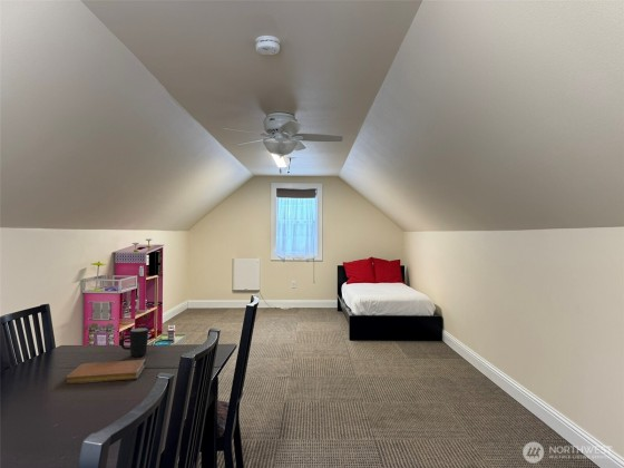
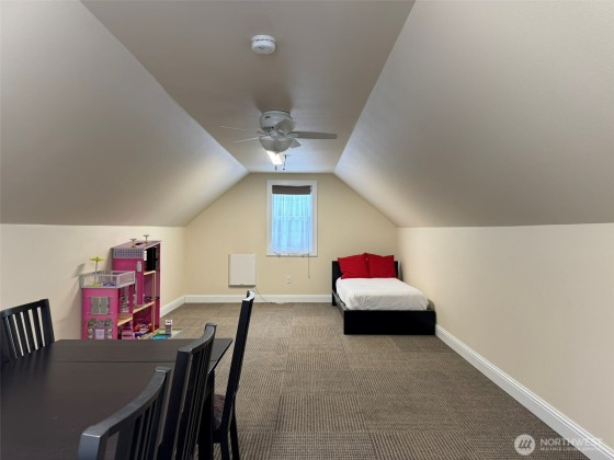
- mug (134, 342)
- notebook (108, 370)
